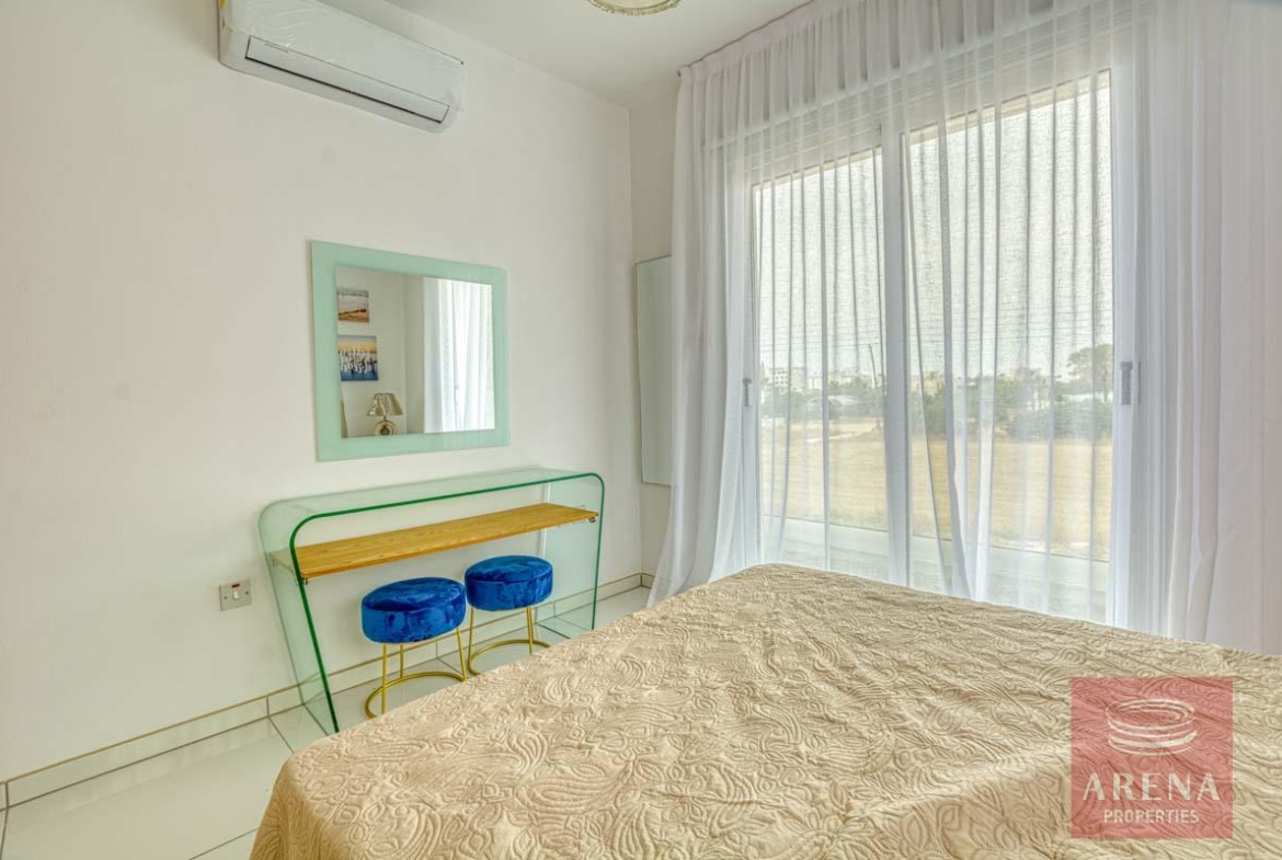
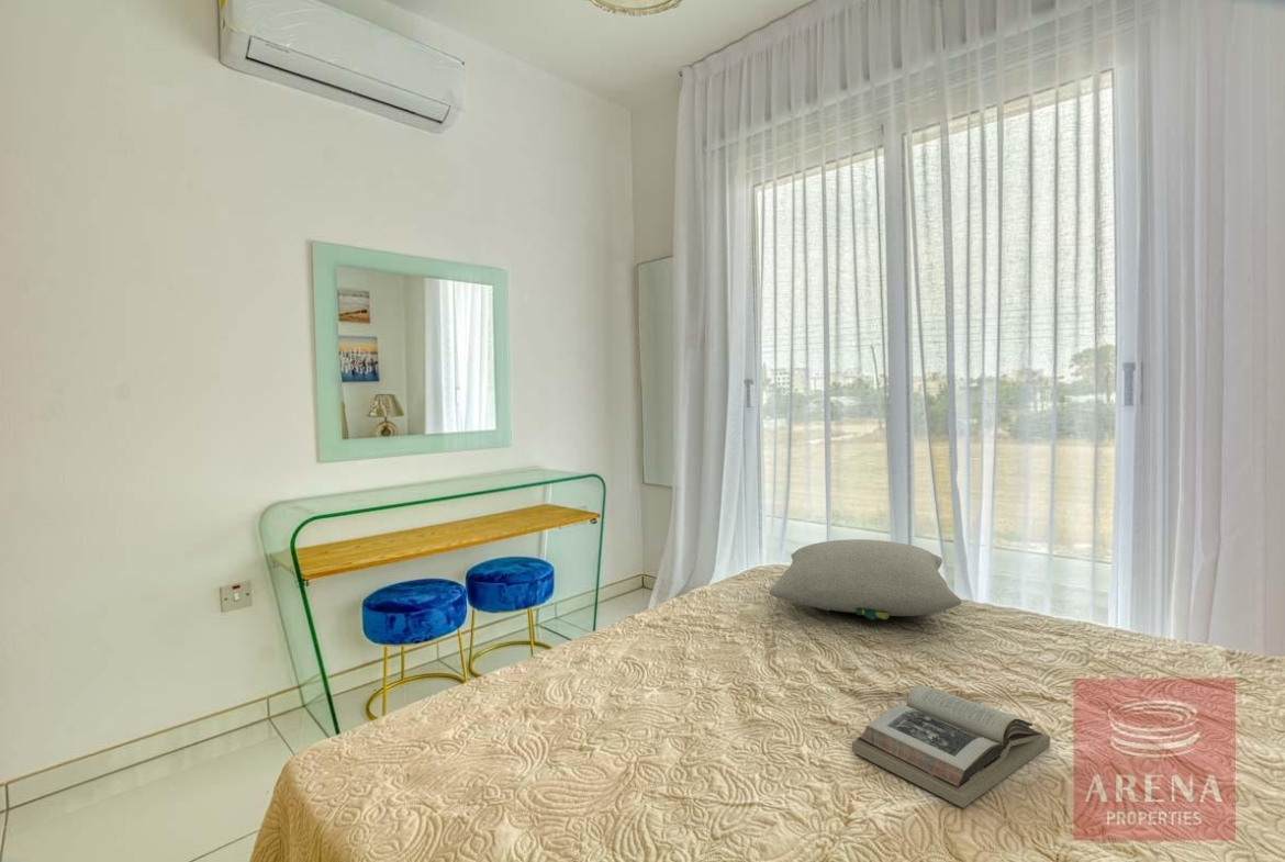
+ book (951, 728)
+ pillow (862, 574)
